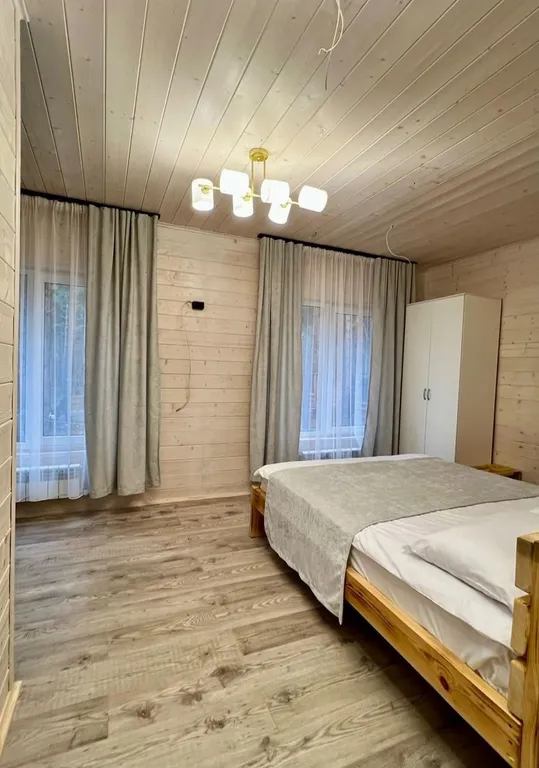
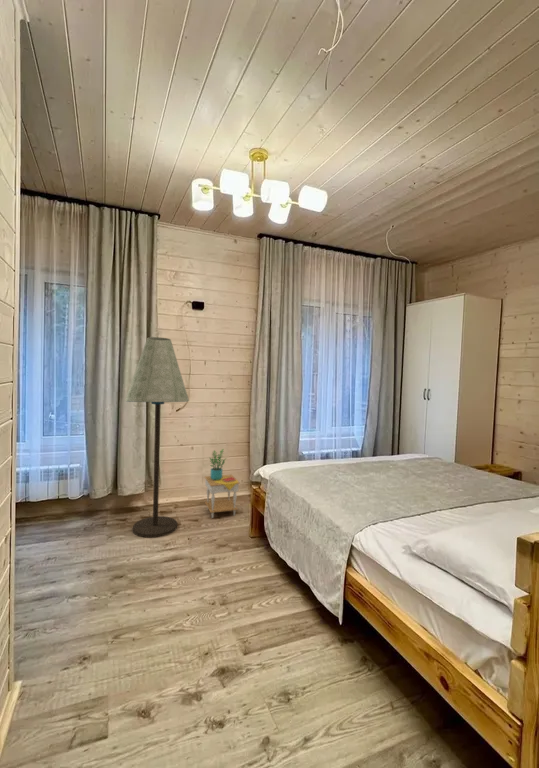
+ side table (221, 481)
+ floor lamp (157, 433)
